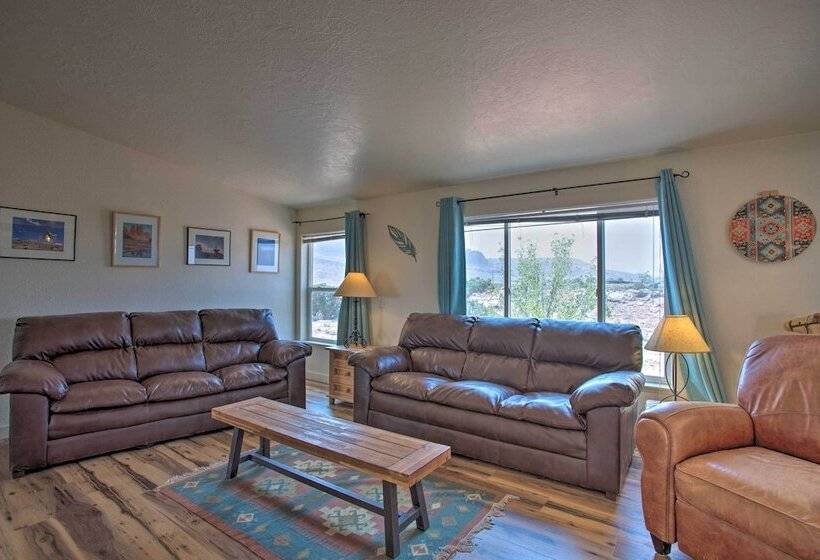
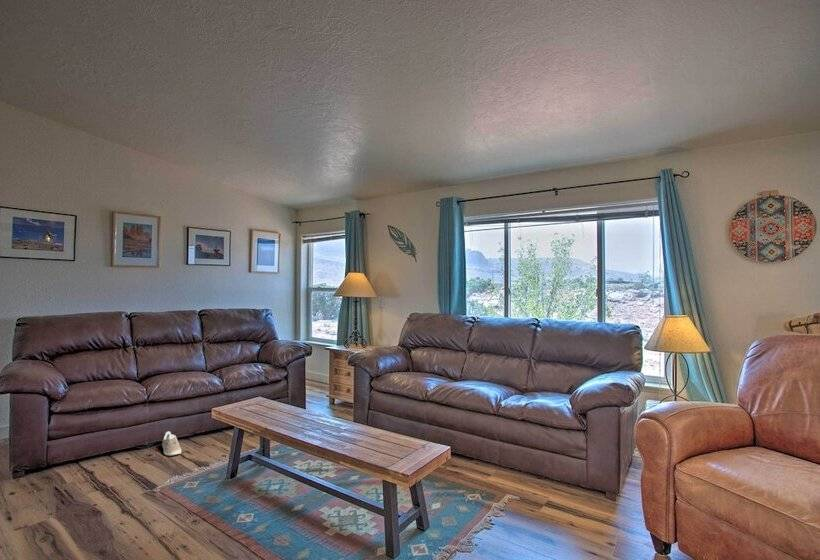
+ sneaker (170, 443)
